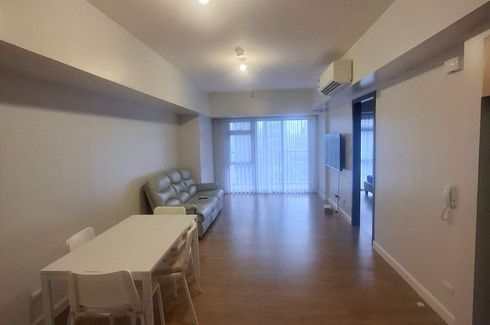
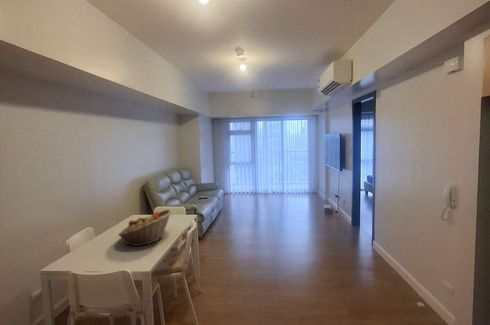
+ fruit basket (146, 226)
